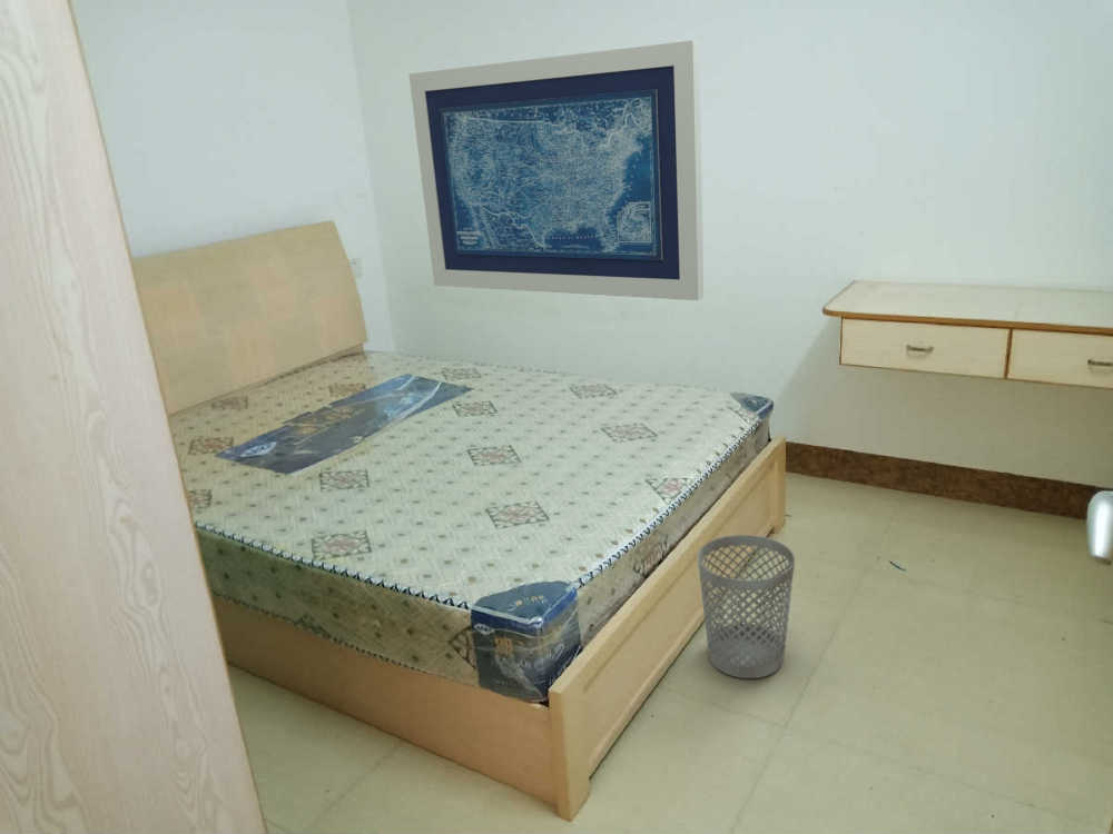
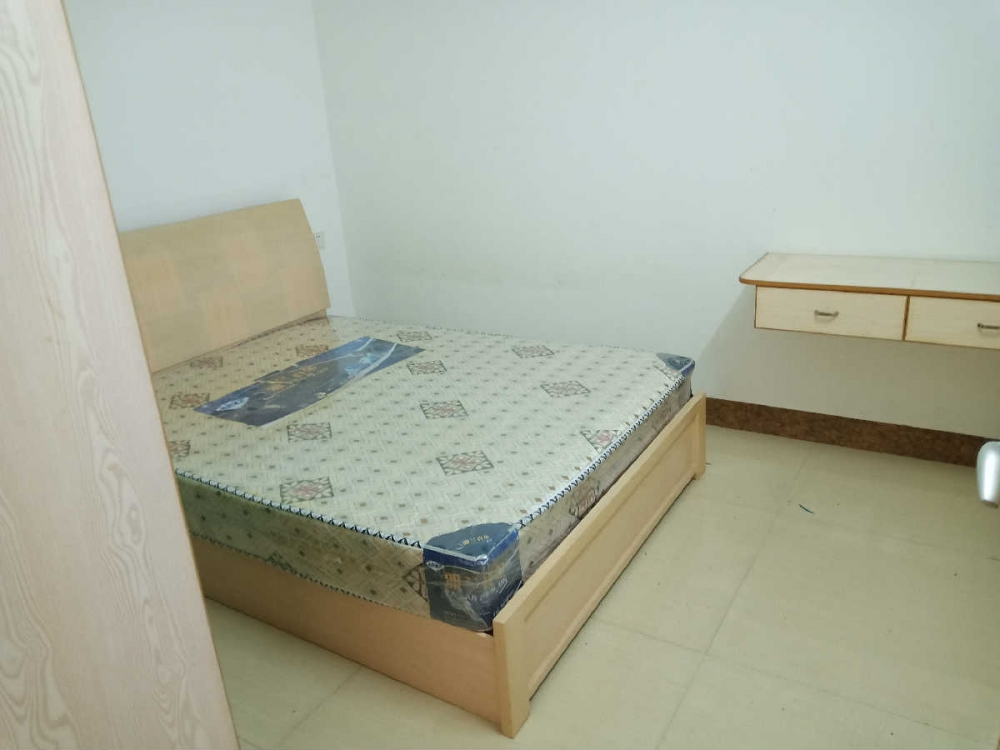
- wastebasket (746, 607)
- wall art (548, 179)
